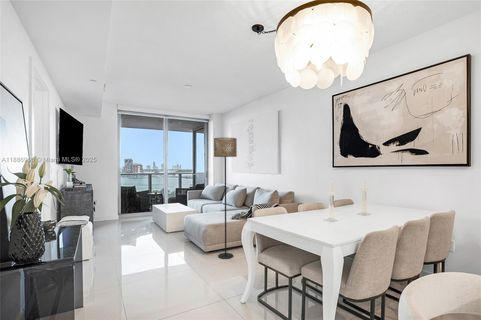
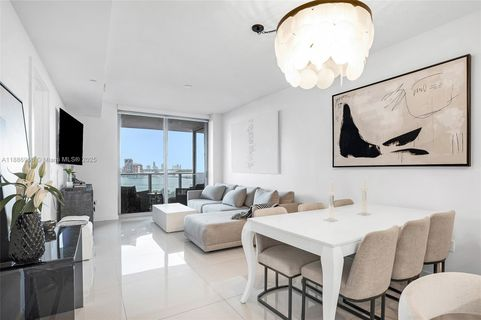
- floor lamp (225, 197)
